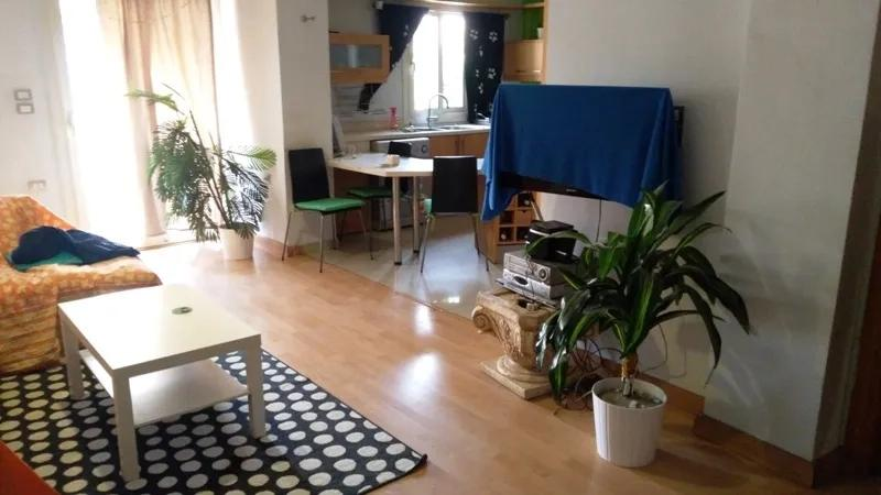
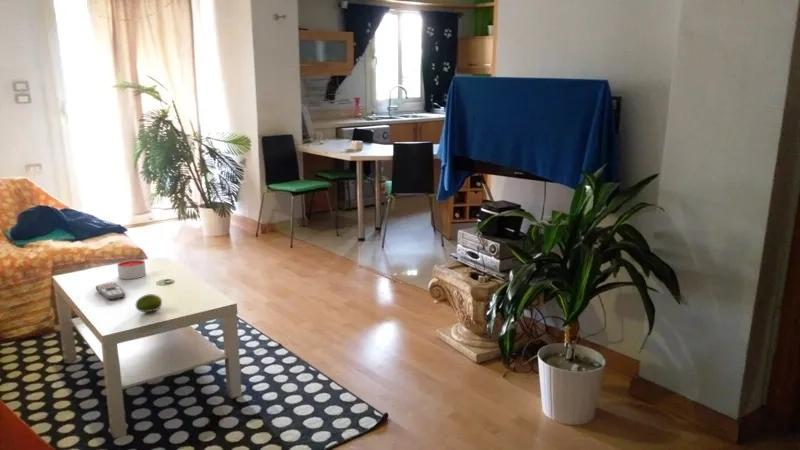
+ remote control (111, 291)
+ fruit (148, 303)
+ candle (131, 268)
